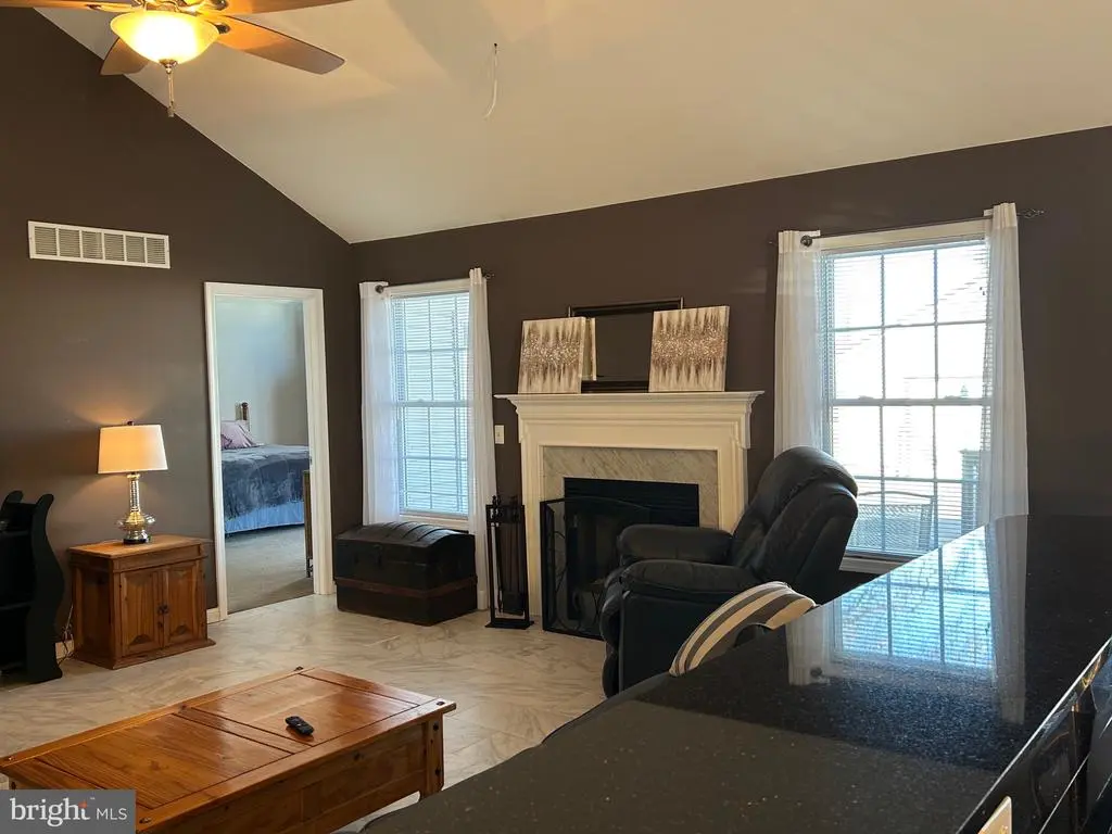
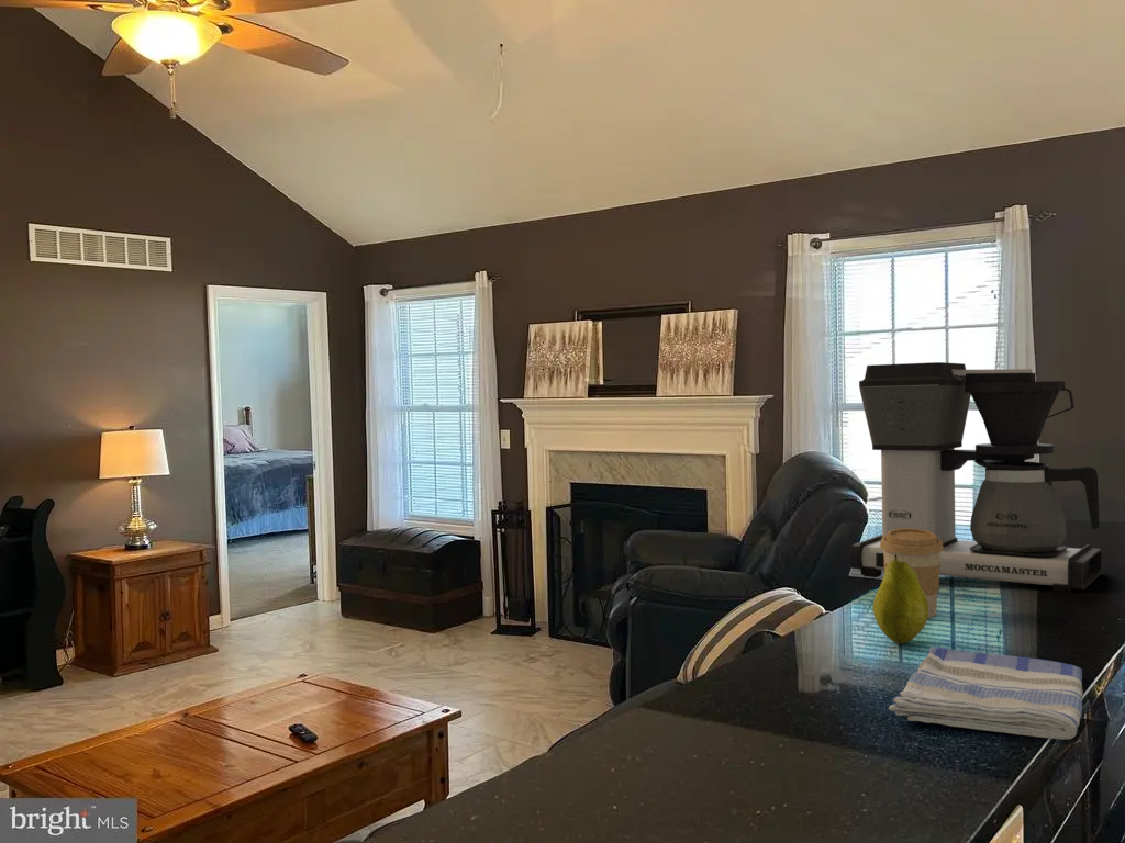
+ fruit (900, 599)
+ coffee cup (913, 570)
+ coffee maker (979, 464)
+ dish towel (992, 686)
